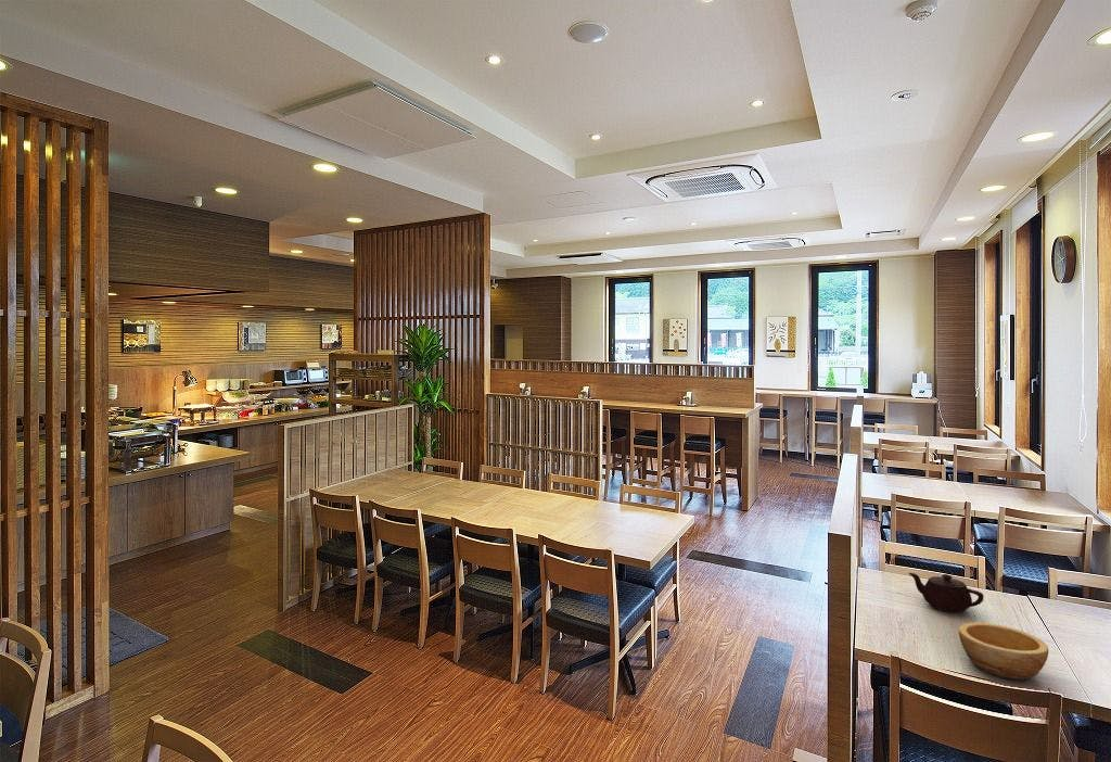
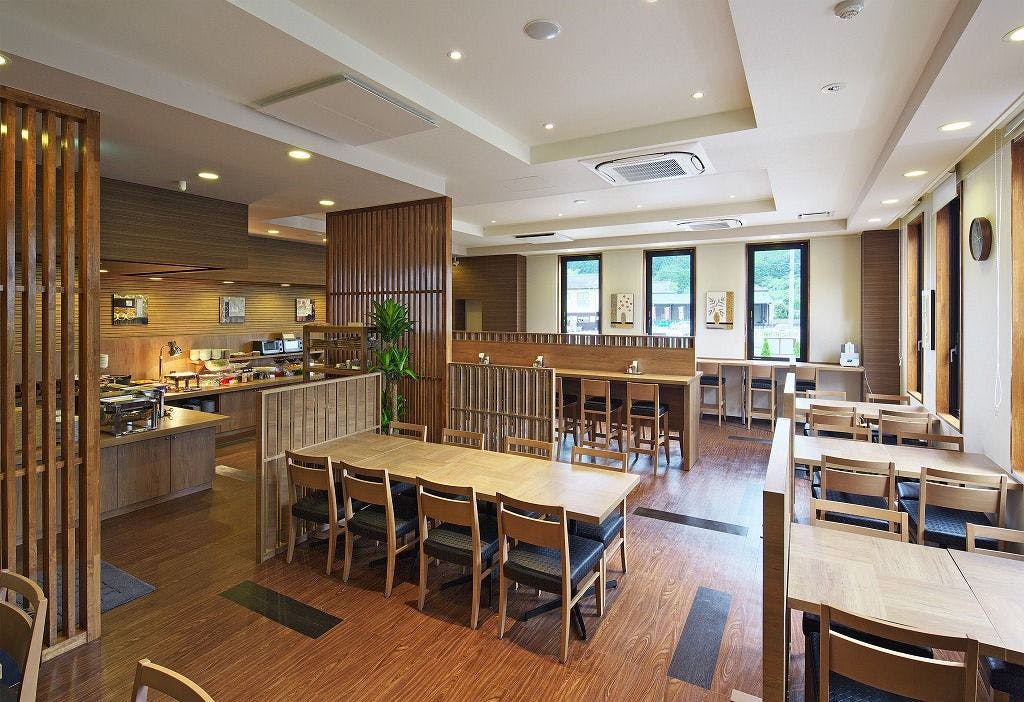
- teapot (944, 589)
- bowl (1001, 652)
